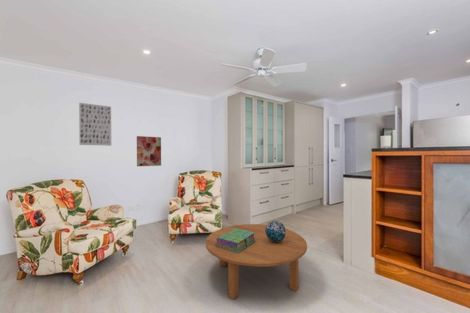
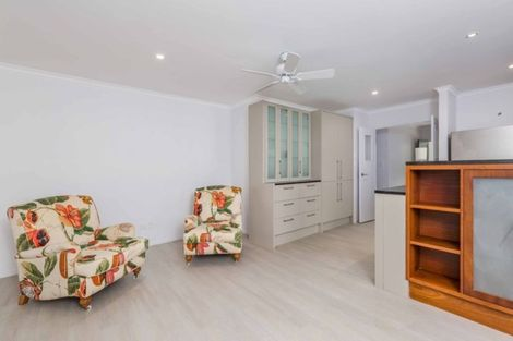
- coffee table (255, 257)
- wall art (95, 125)
- stack of books (236, 239)
- wall art (149, 151)
- decorative sphere (275, 231)
